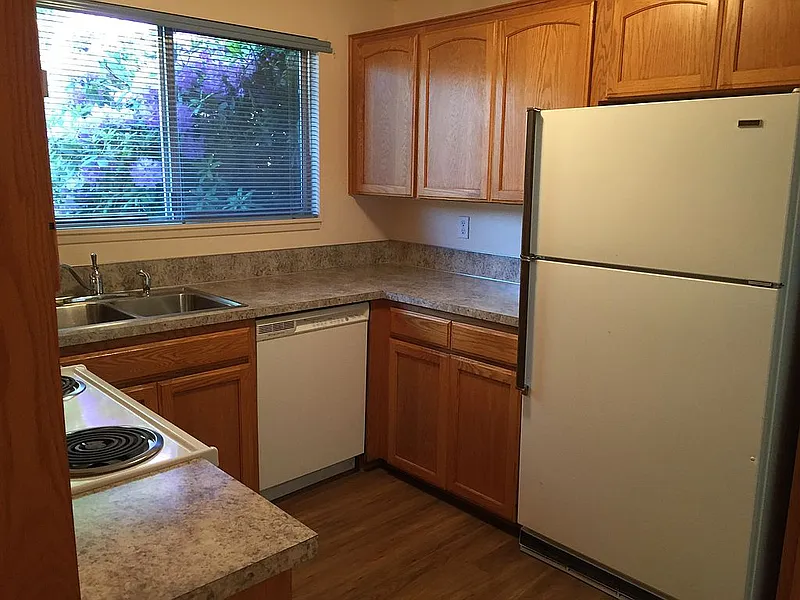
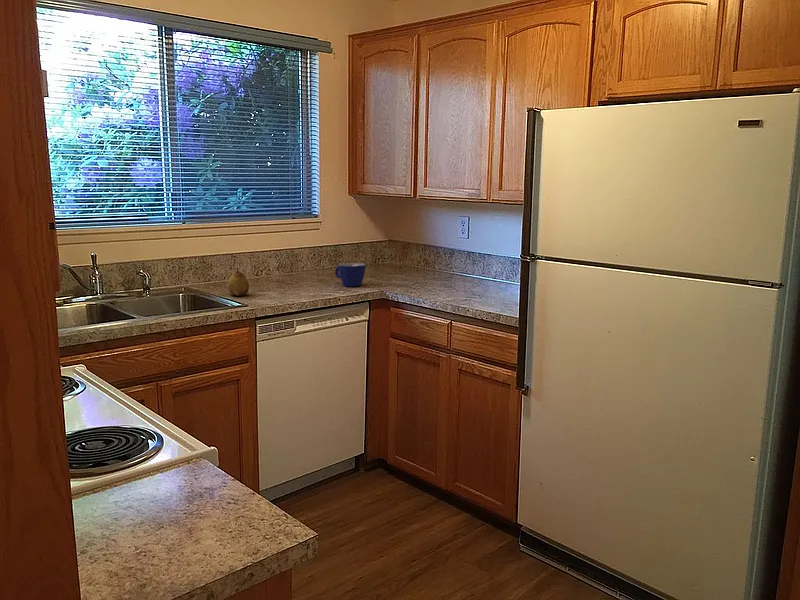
+ cup (348, 274)
+ fruit (238, 281)
